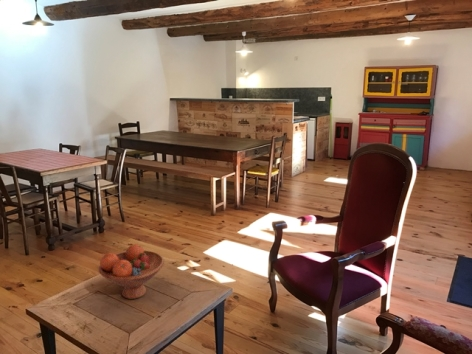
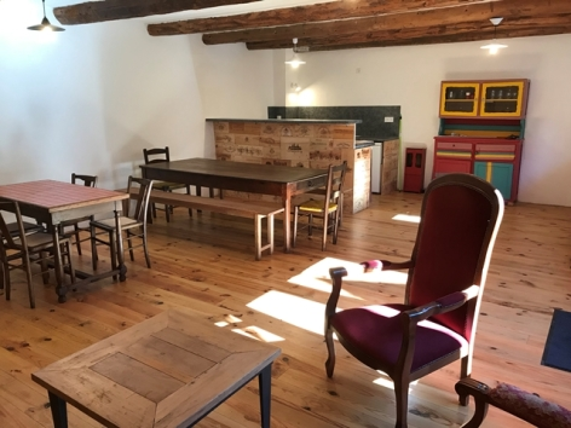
- fruit bowl (132, 272)
